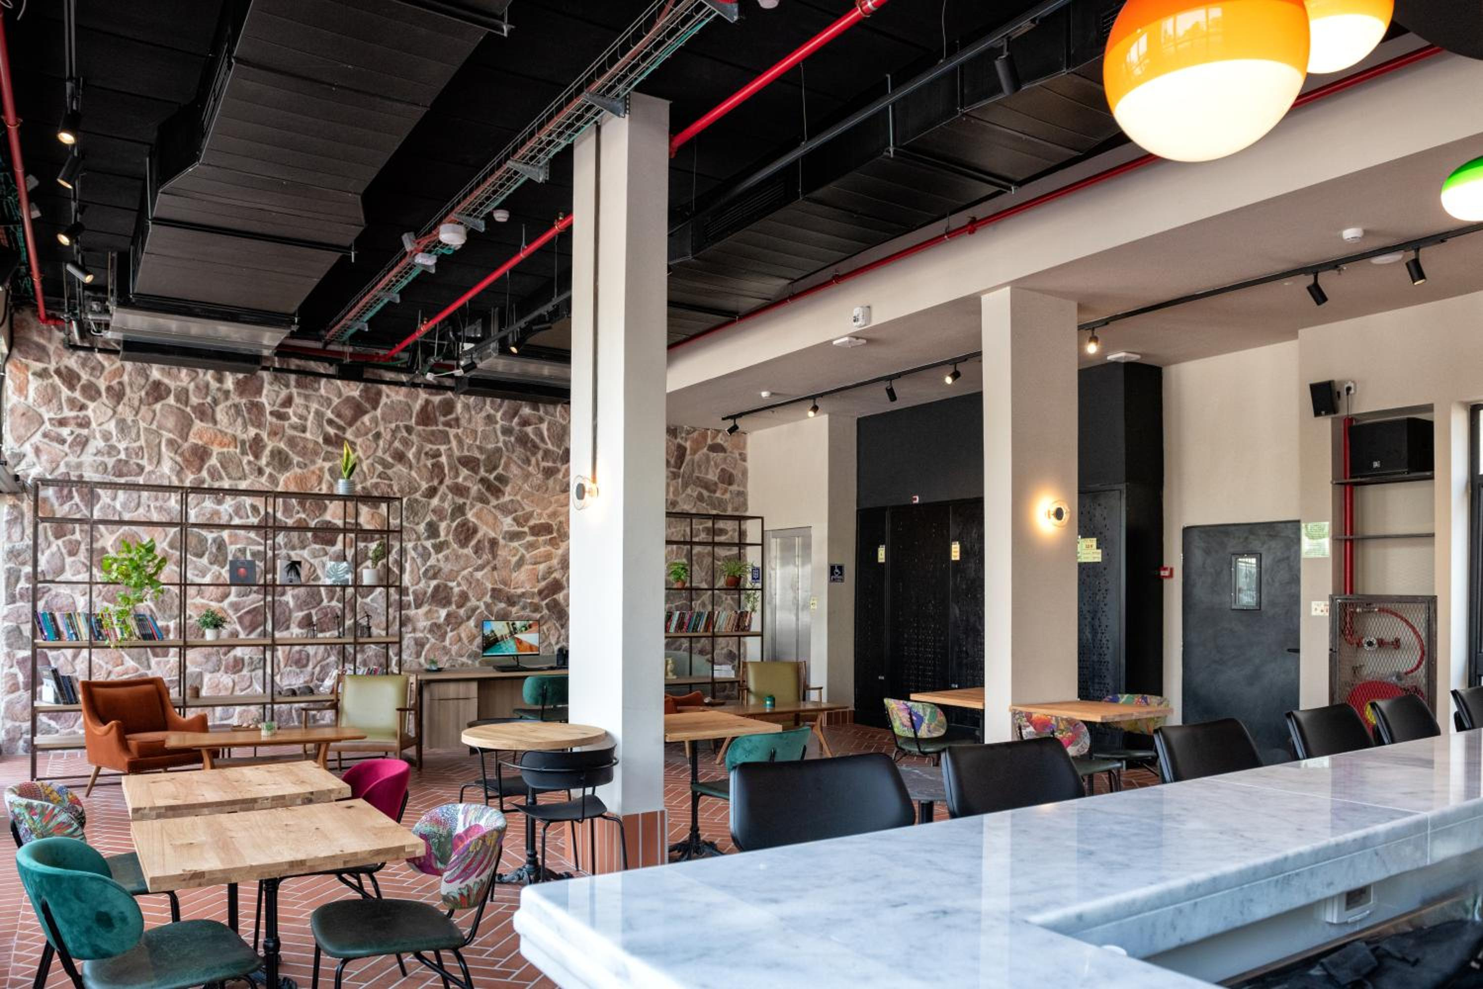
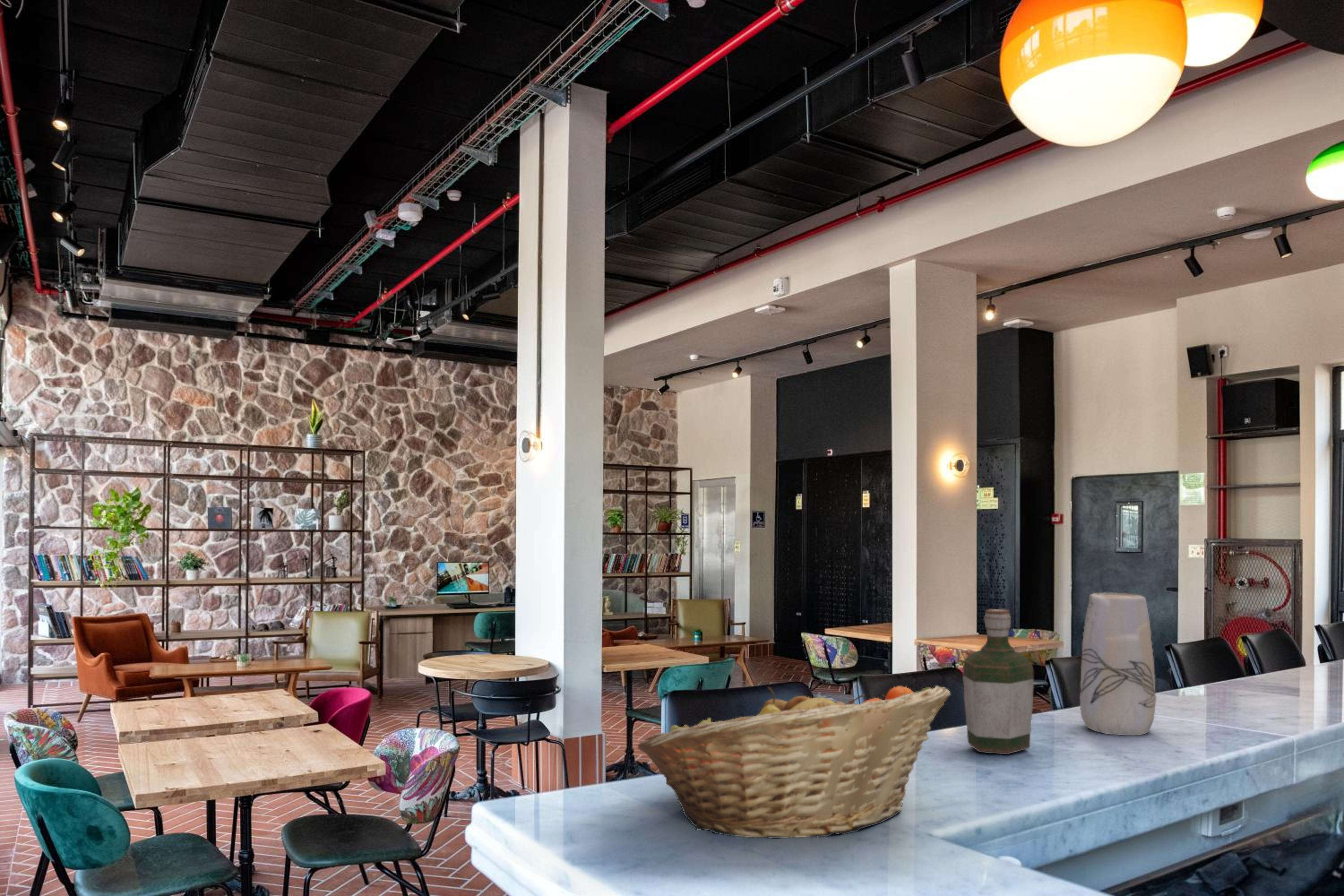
+ vase (1116, 662)
+ bottle (998, 679)
+ fruit basket (797, 745)
